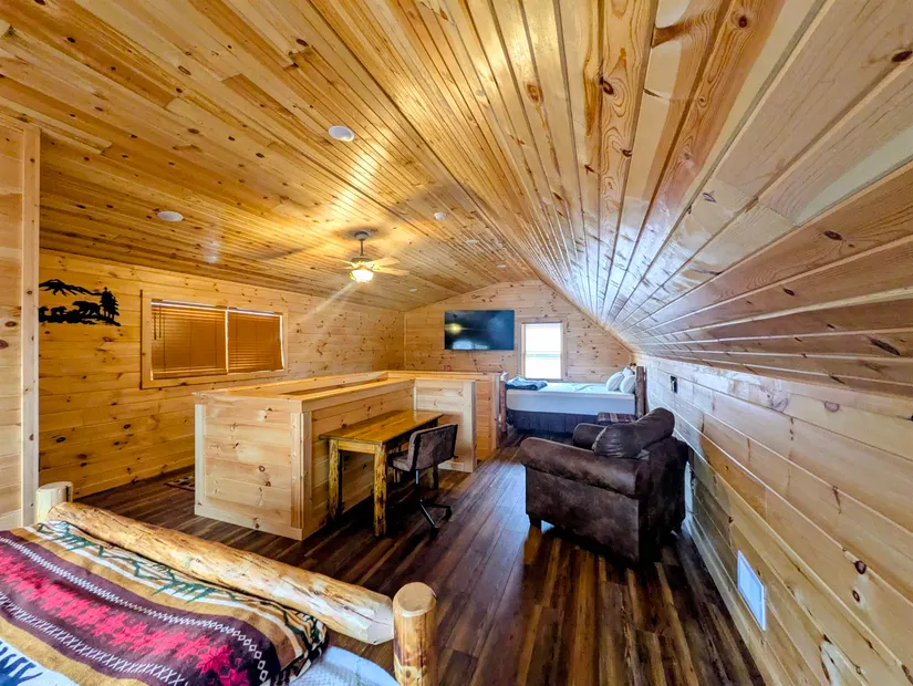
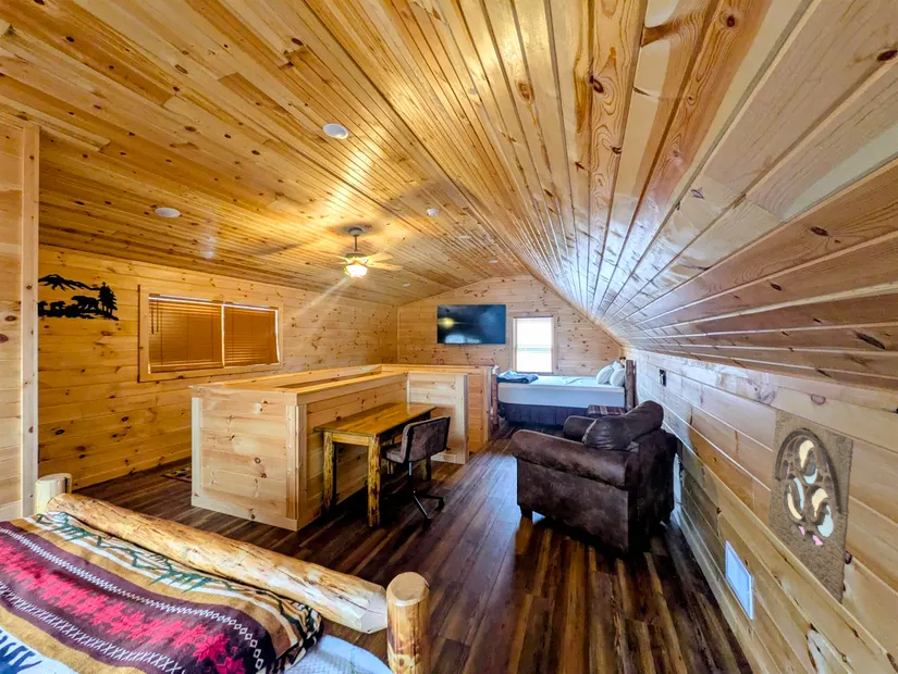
+ wall ornament (805, 490)
